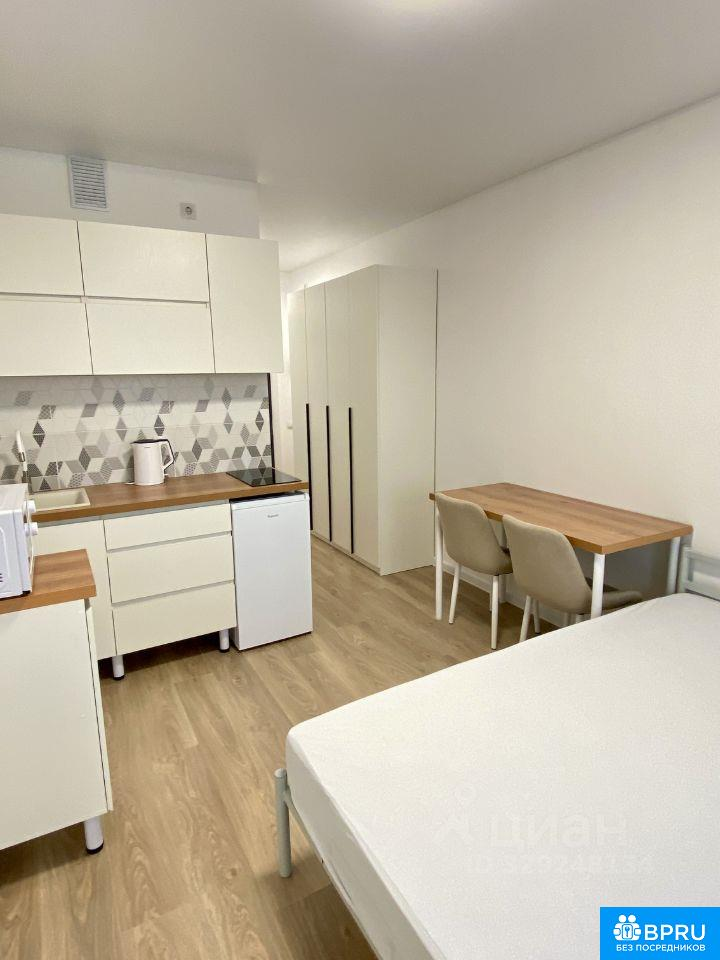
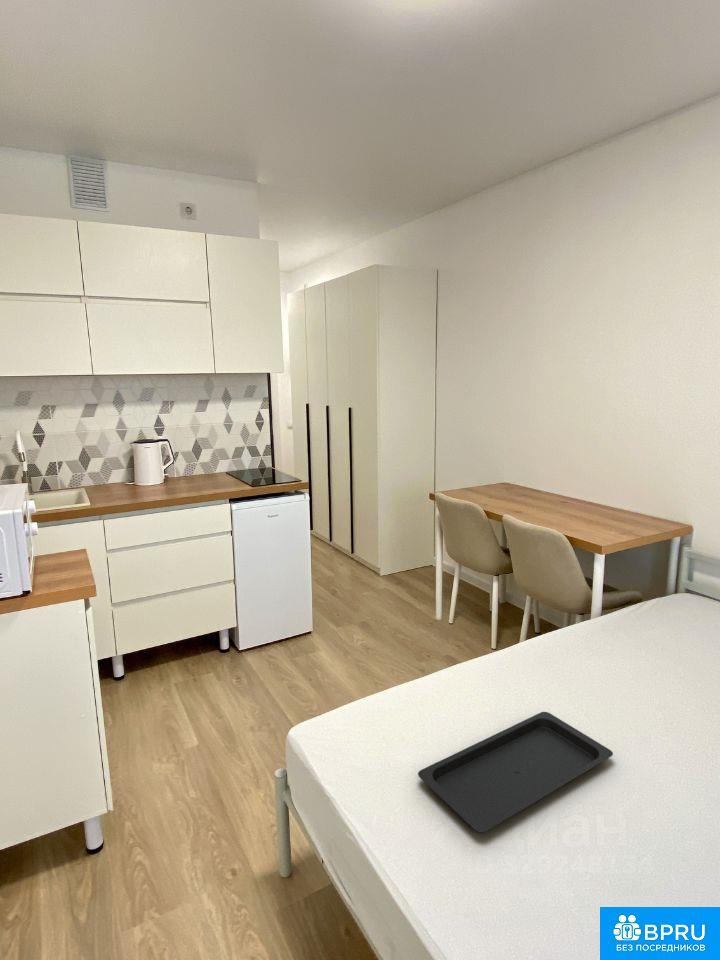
+ serving tray (517, 767)
